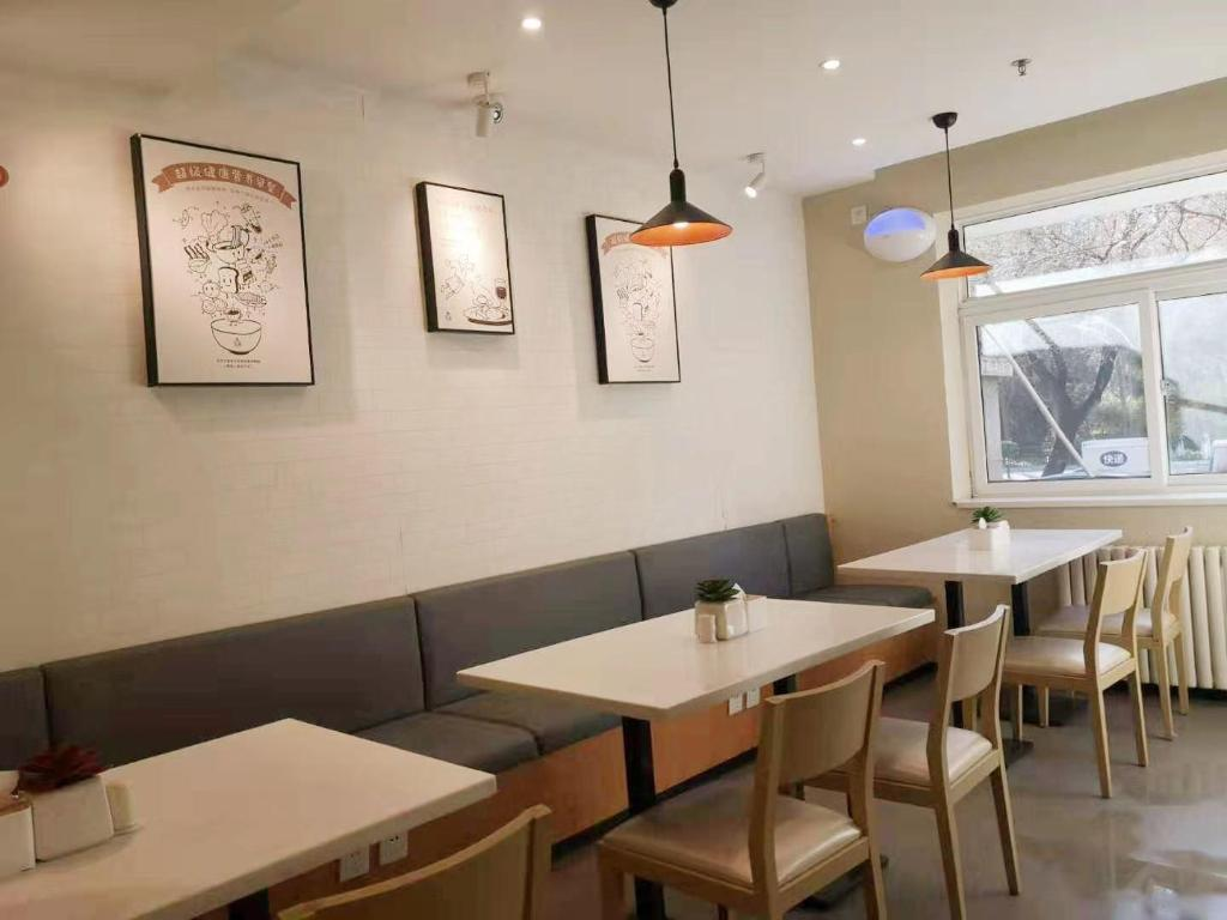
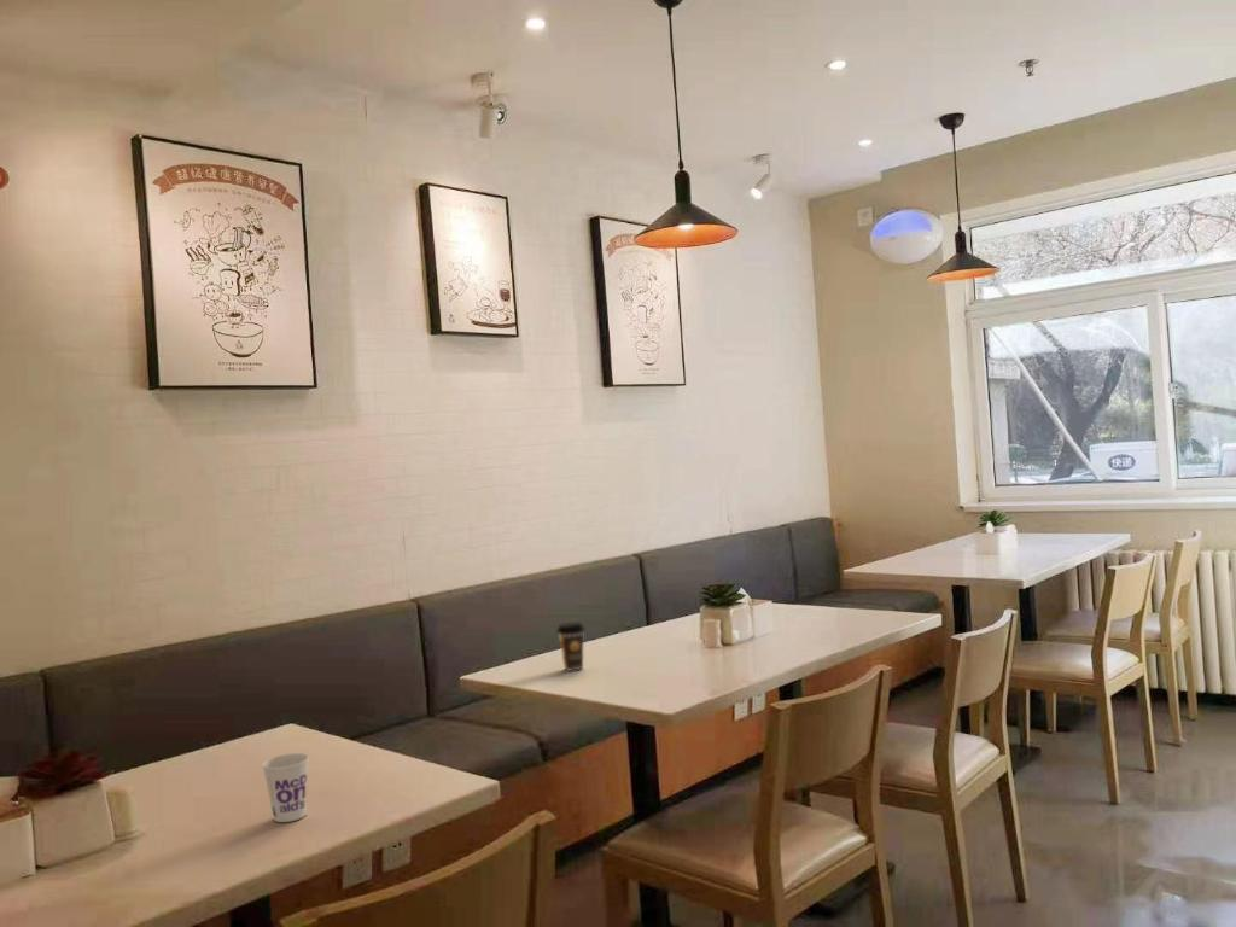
+ coffee cup (572, 646)
+ cup (287, 788)
